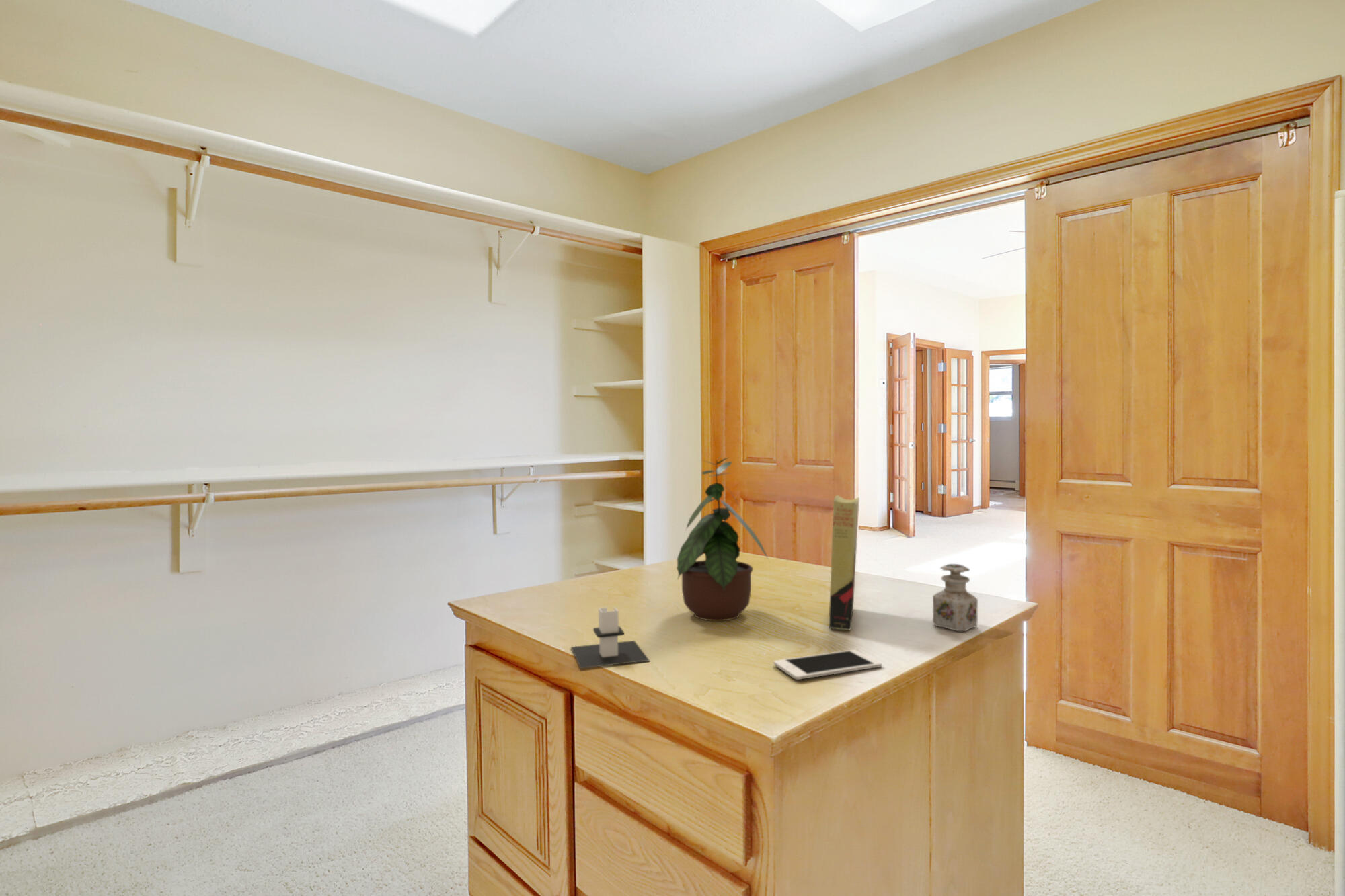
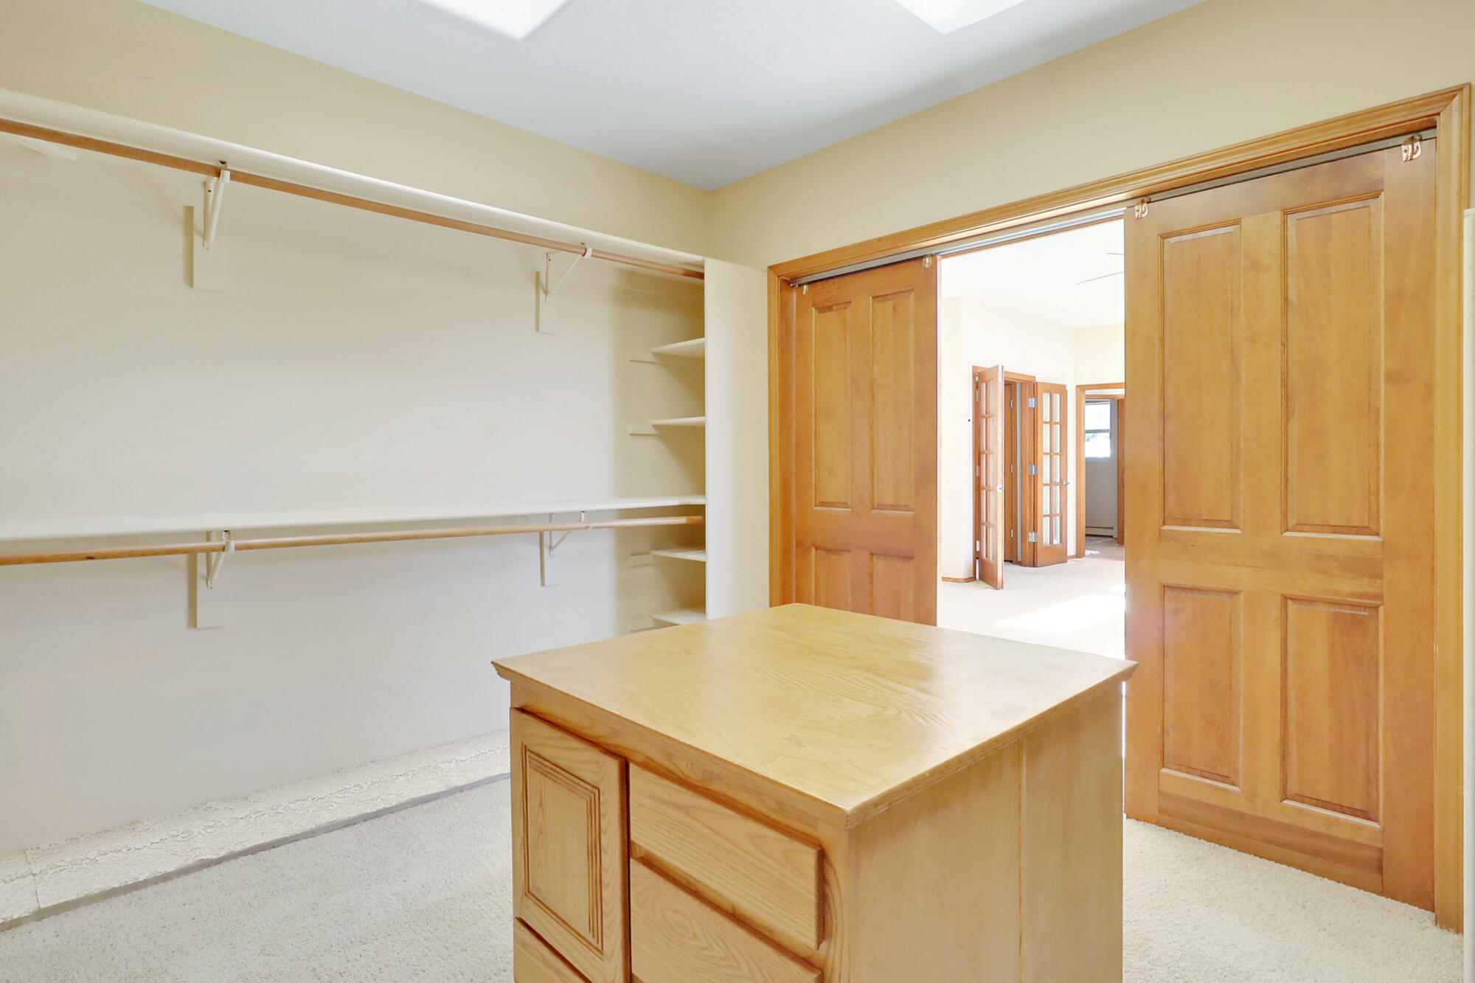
- cell phone (827, 663)
- architectural model (609, 631)
- book (843, 557)
- potted plant (721, 532)
- perfume bottle (955, 595)
